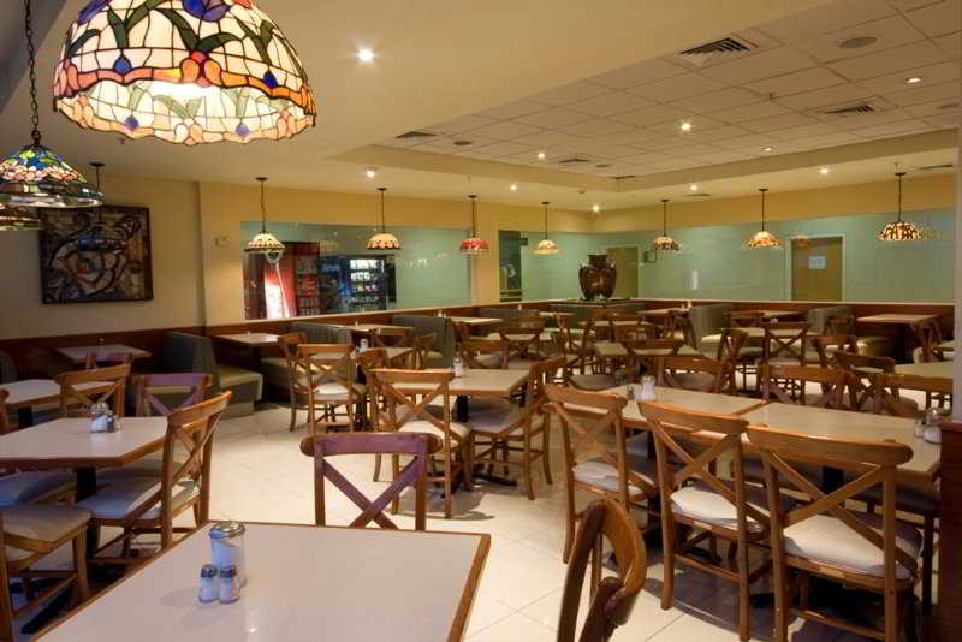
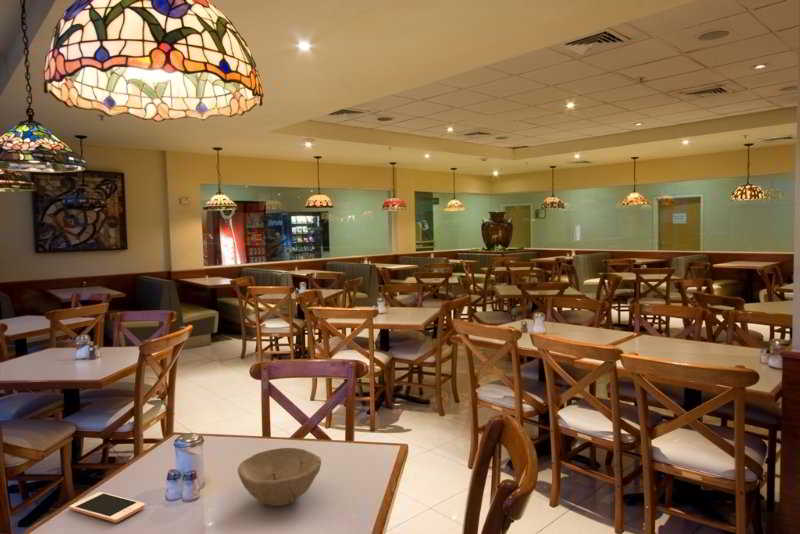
+ bowl (279, 480)
+ cell phone (107, 506)
